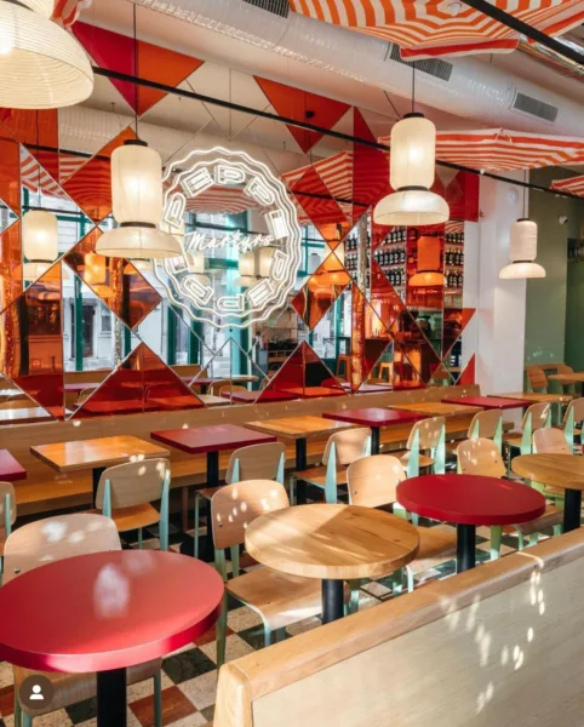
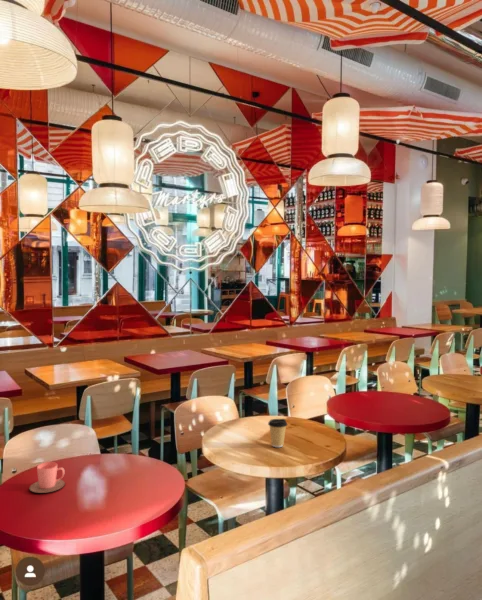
+ coffee cup (277, 432)
+ cup (47, 476)
